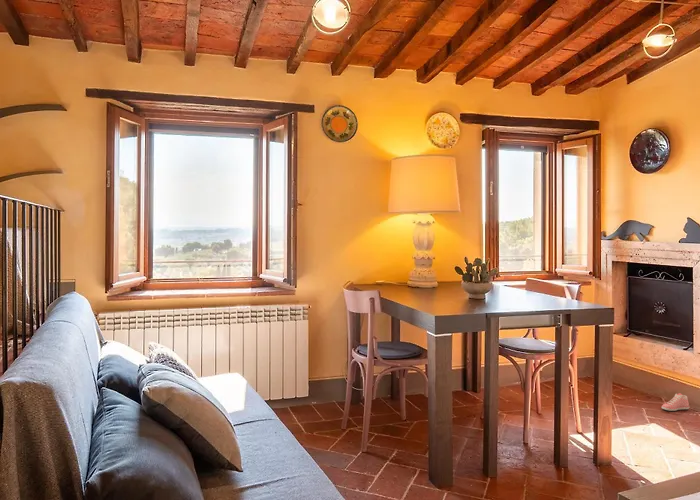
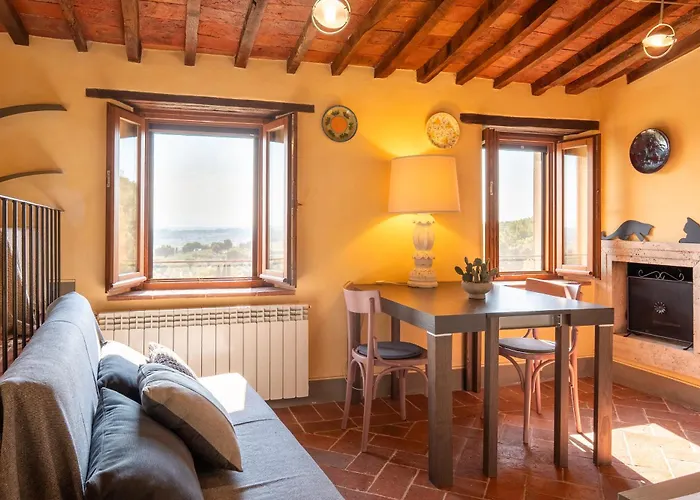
- sneaker (674, 401)
